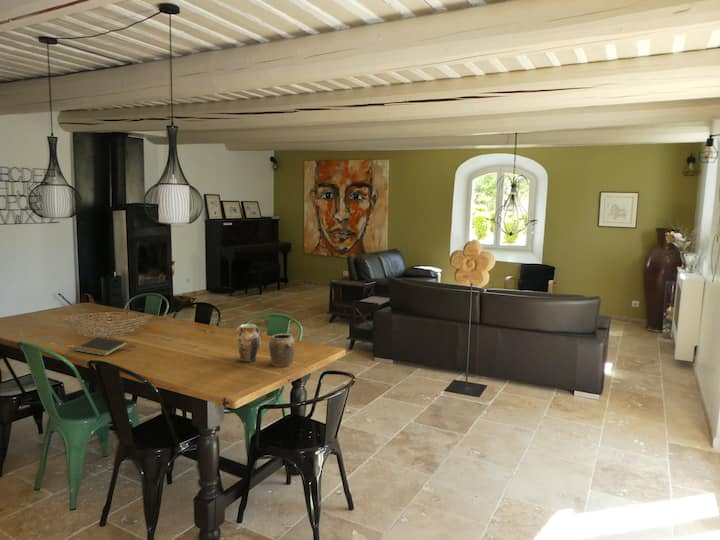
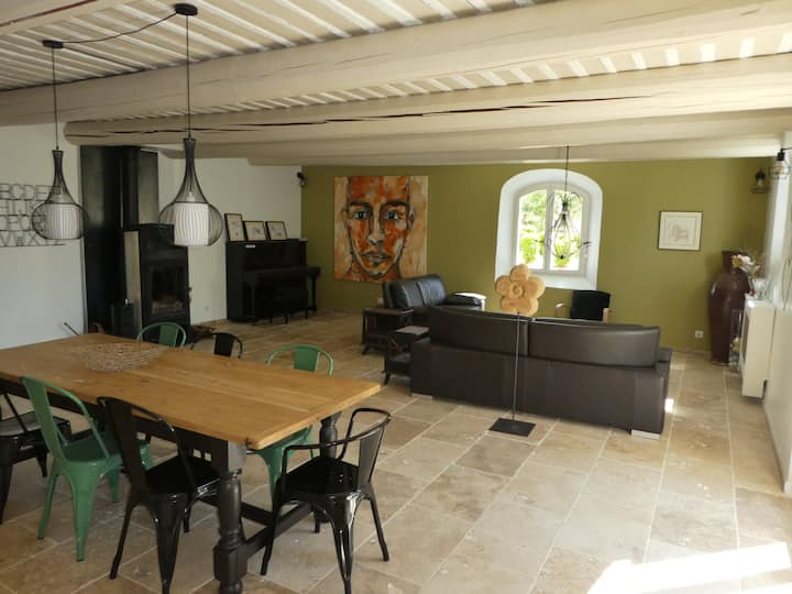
- notepad (101, 346)
- jar set (269, 344)
